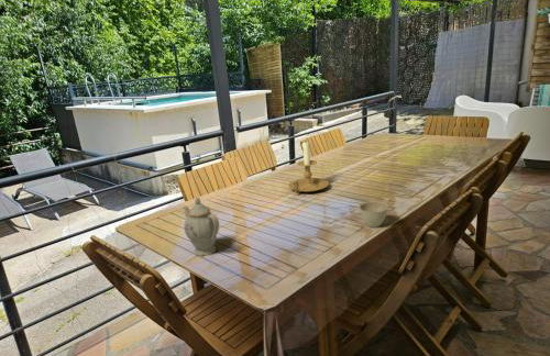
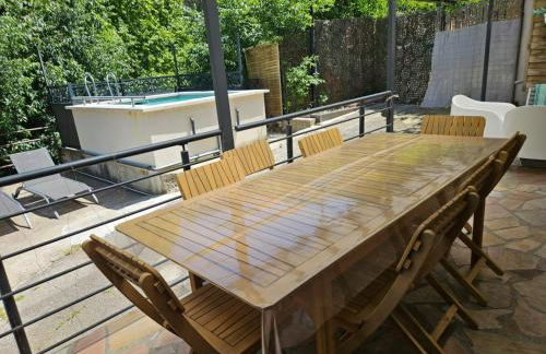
- flower pot (373, 215)
- chinaware (200, 224)
- candle holder (307, 165)
